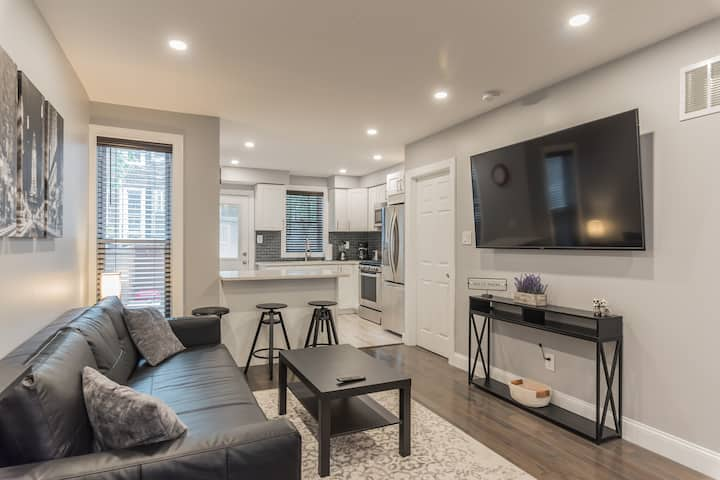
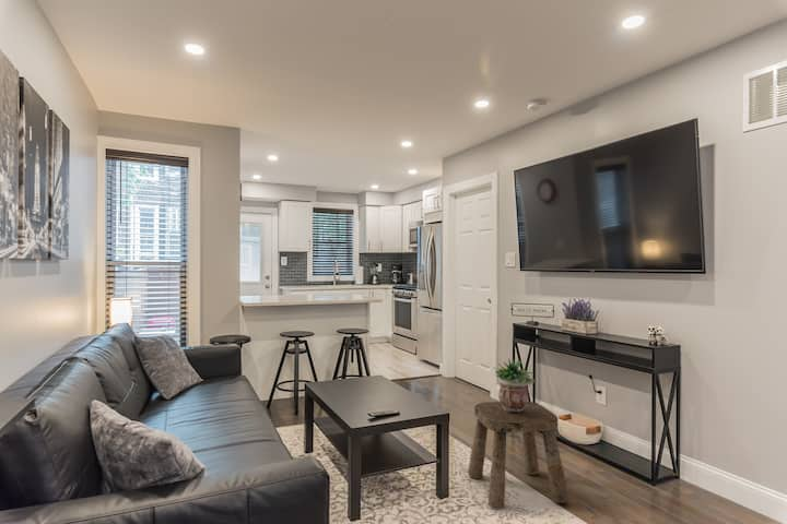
+ stool (505, 449)
+ potted plant (514, 383)
